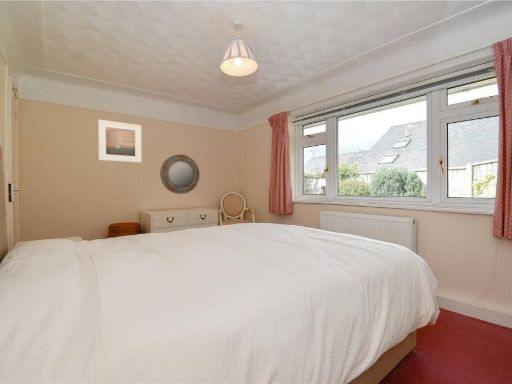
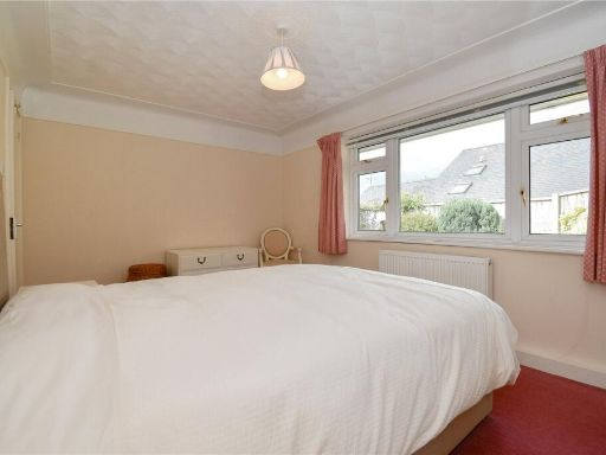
- home mirror (180, 174)
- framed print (120, 142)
